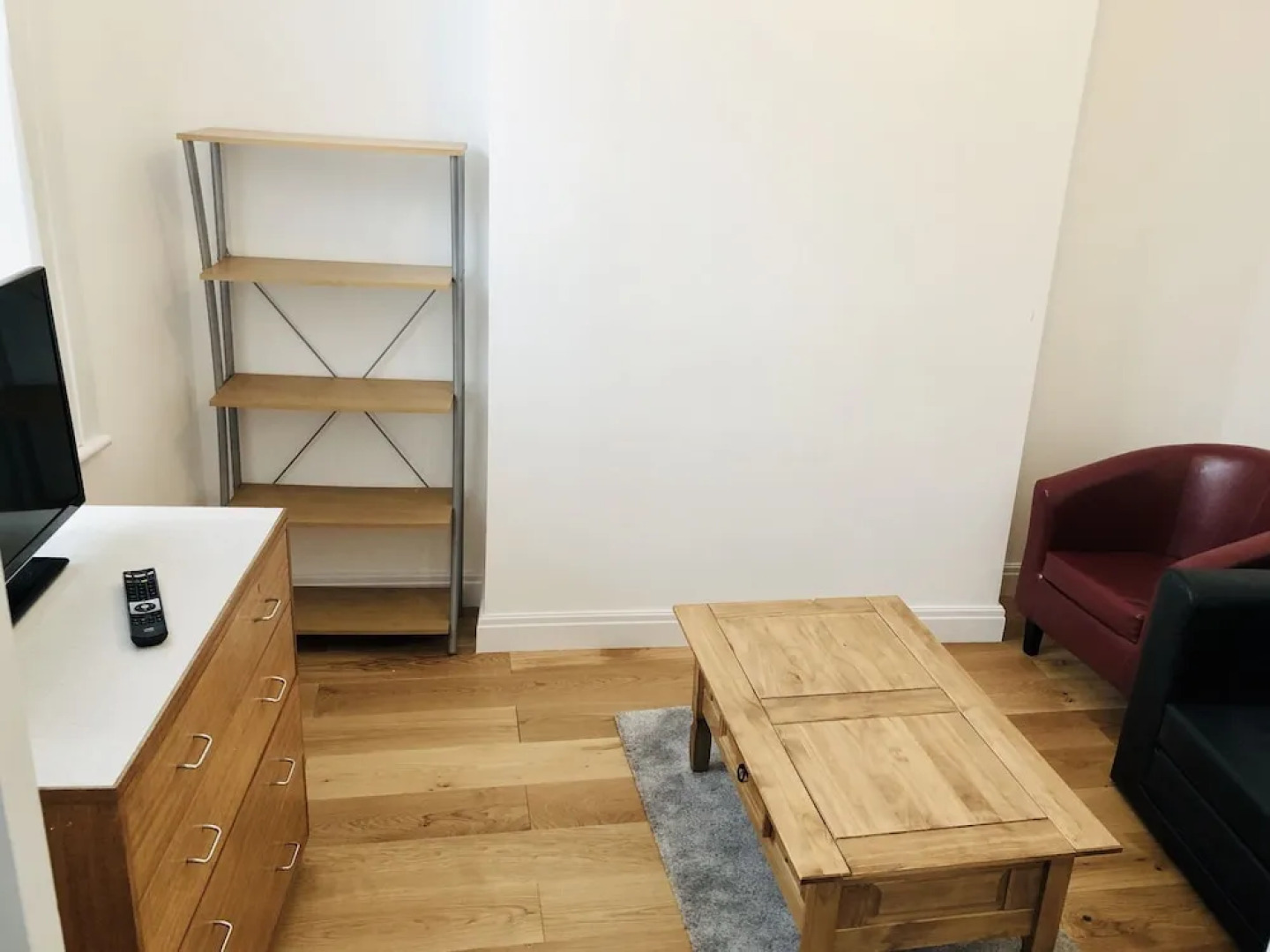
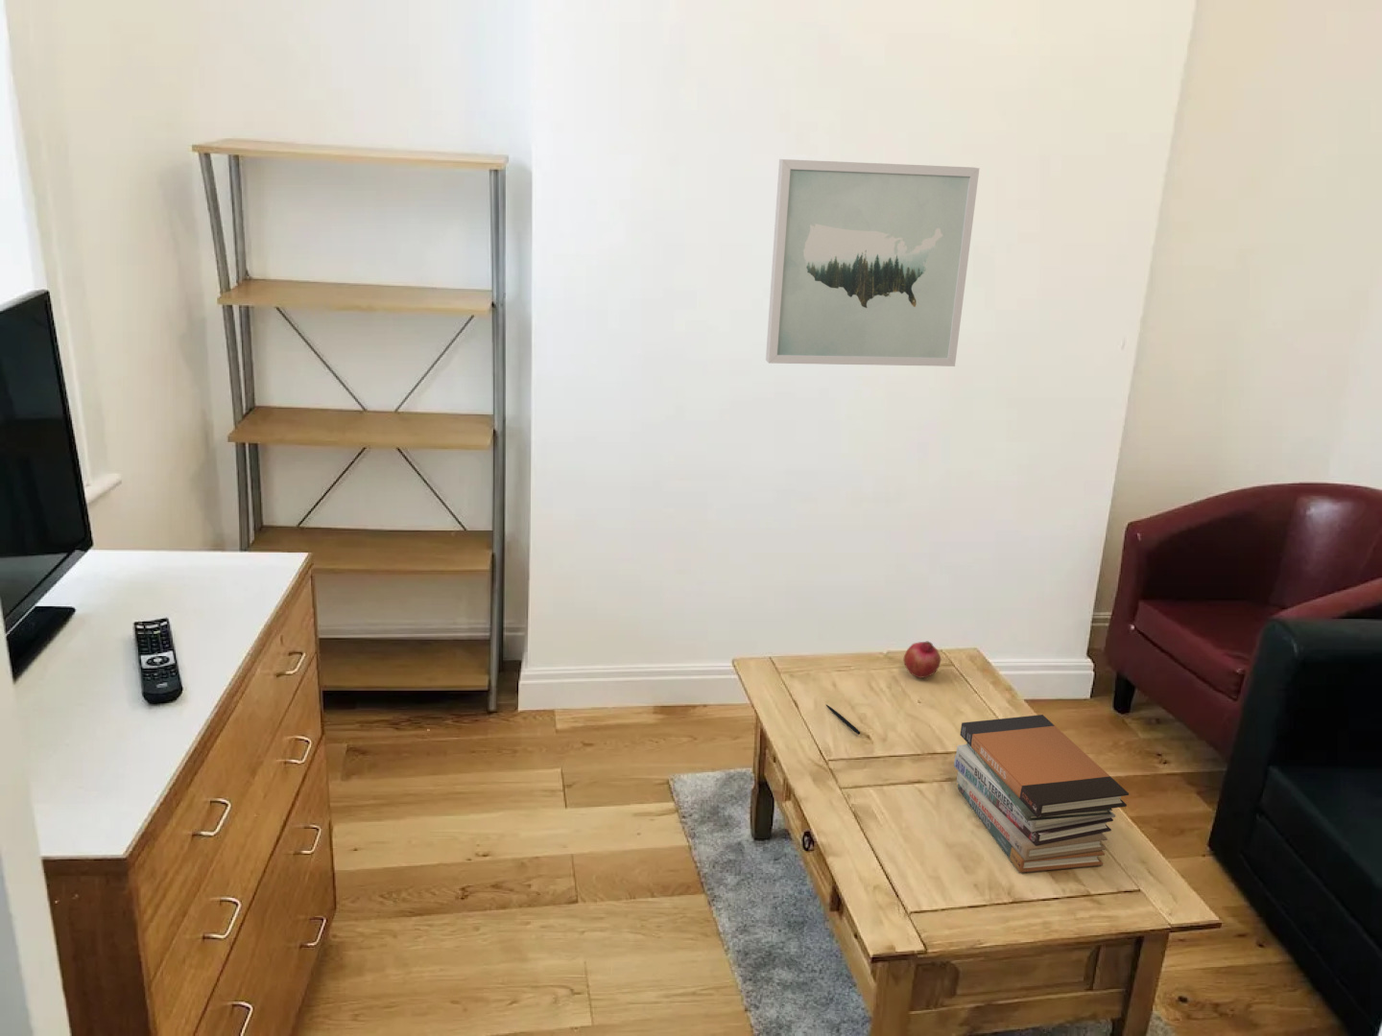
+ fruit (923, 657)
+ book stack (1033, 789)
+ pen (841, 717)
+ wall art (869, 266)
